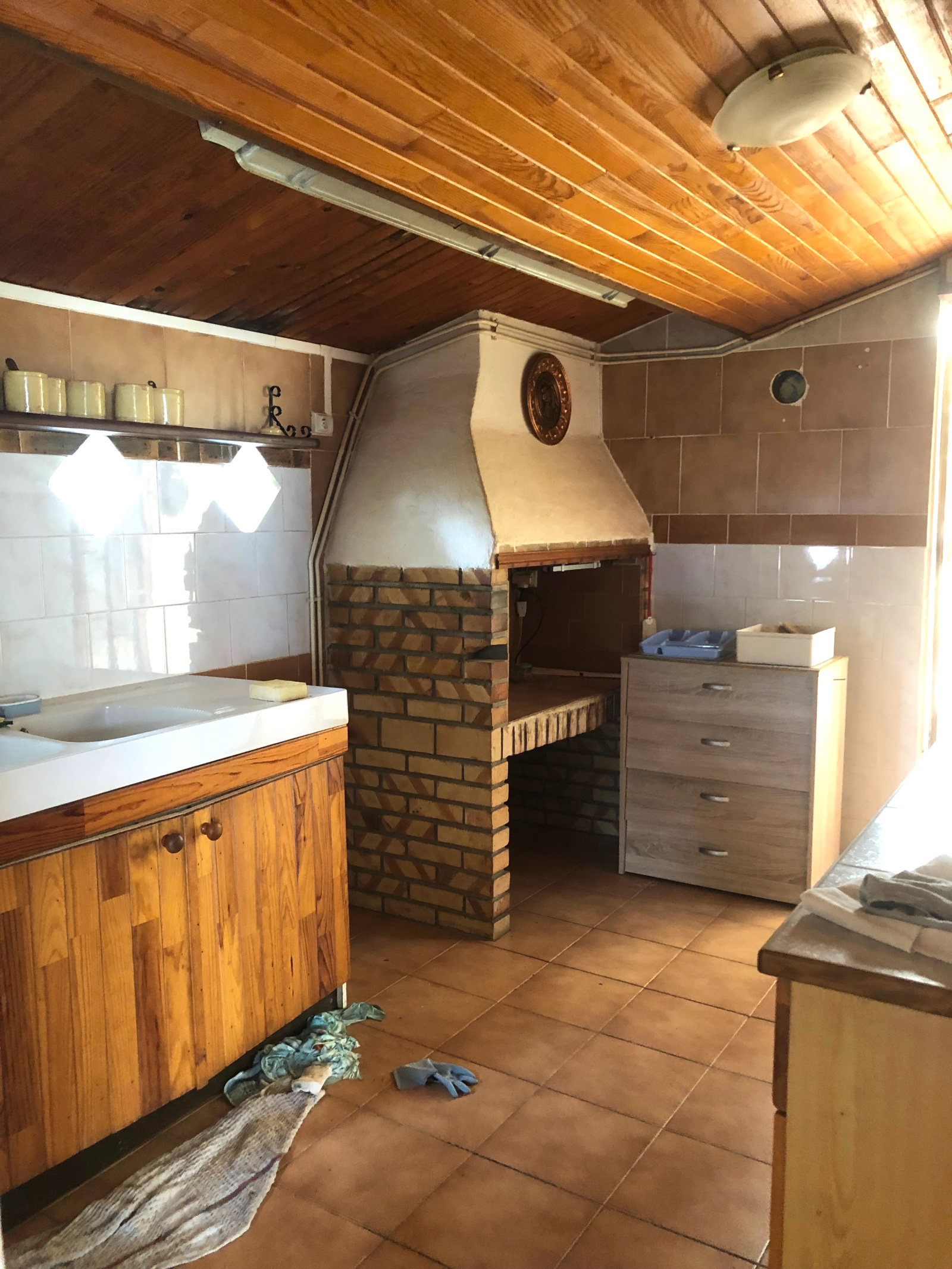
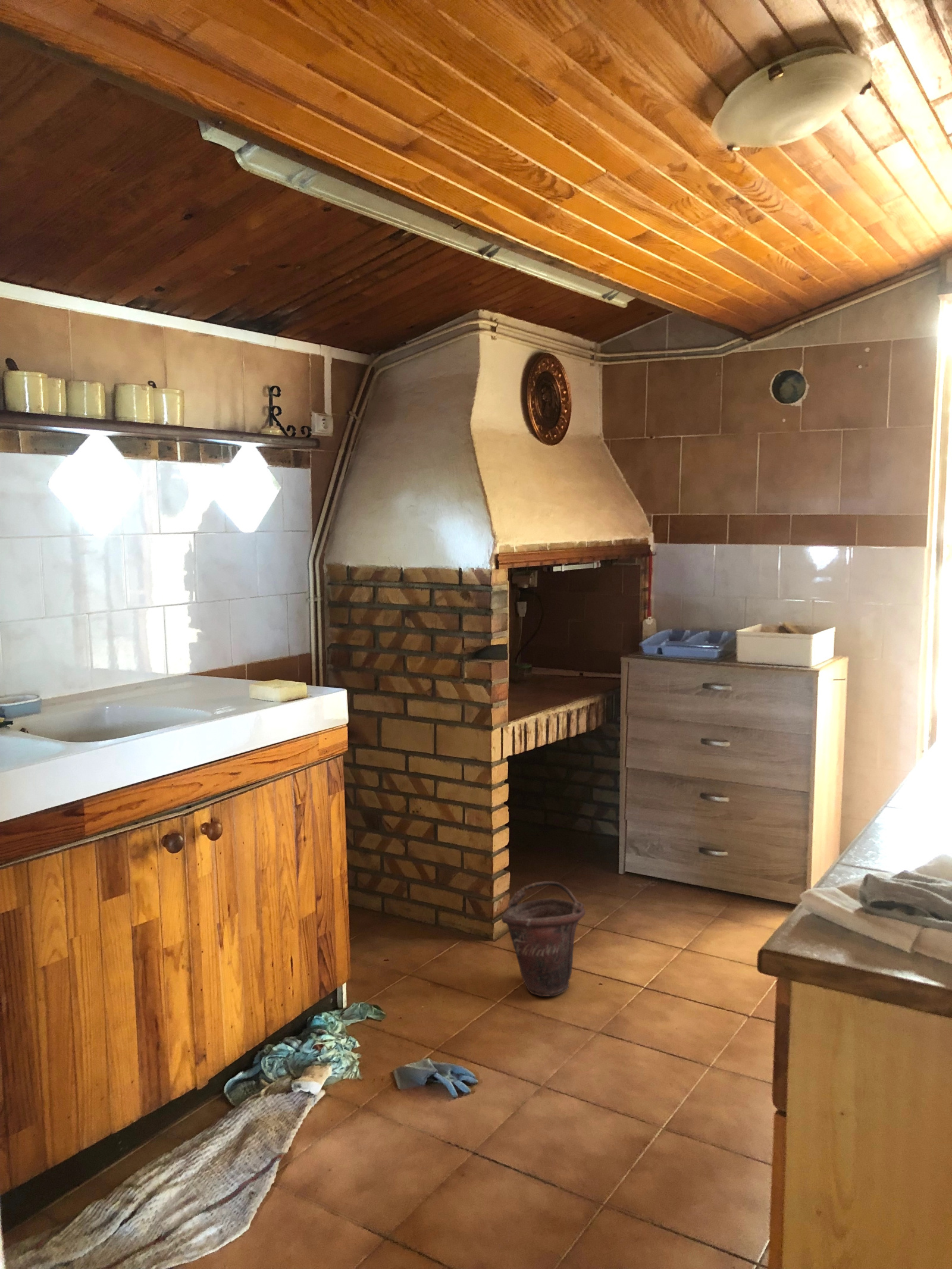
+ bucket (547, 938)
